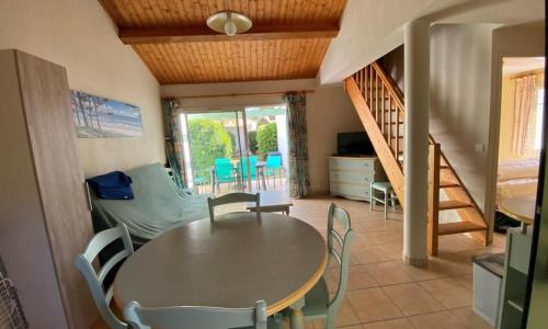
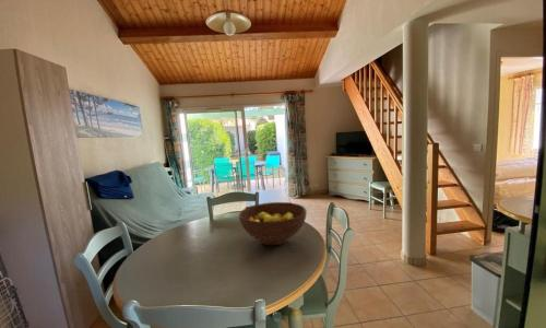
+ fruit bowl (273, 225)
